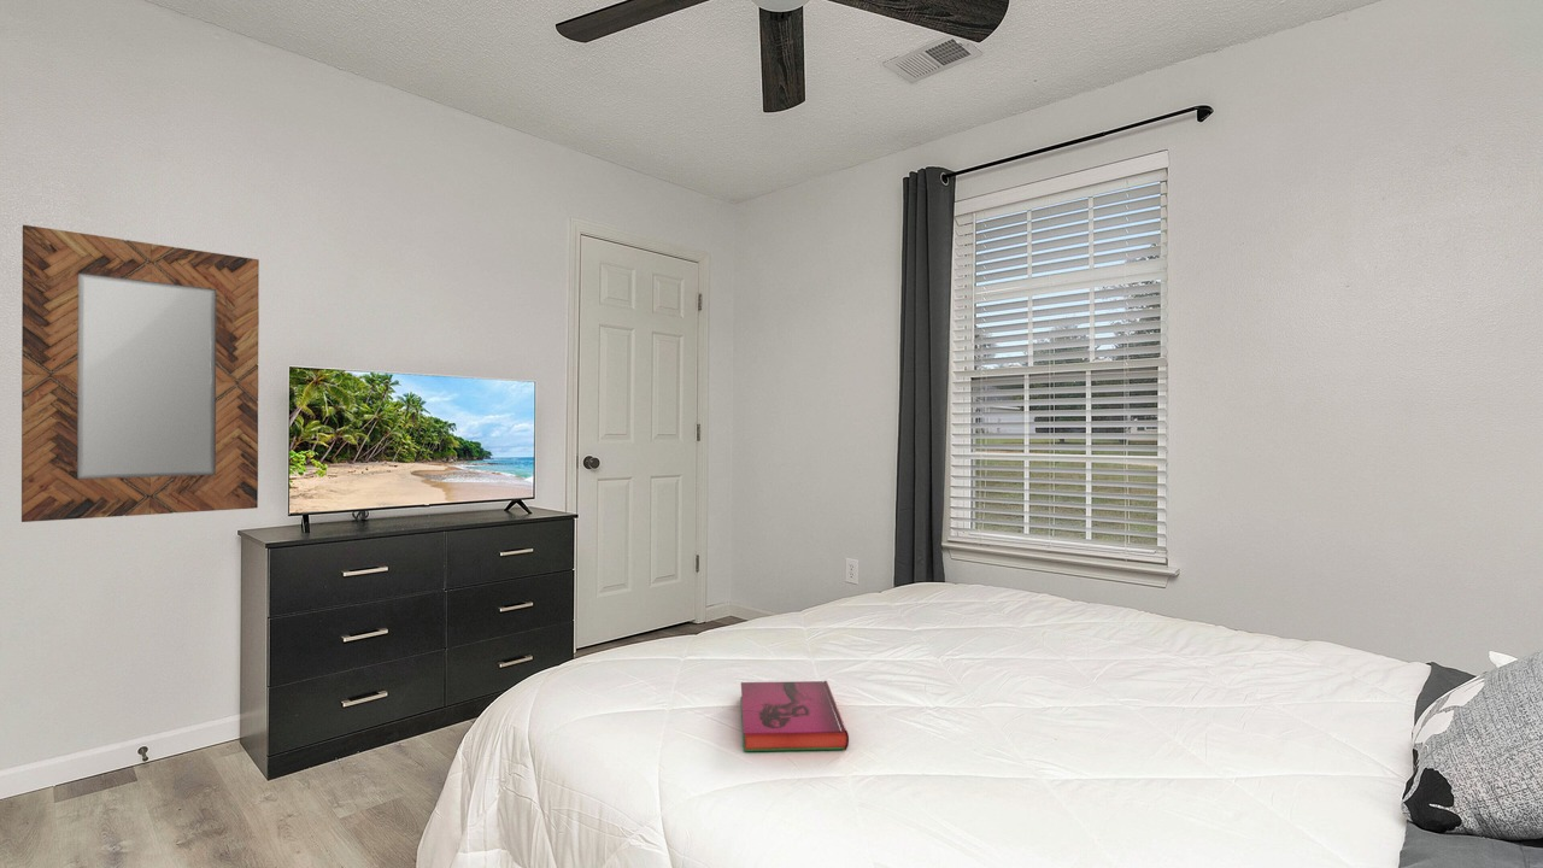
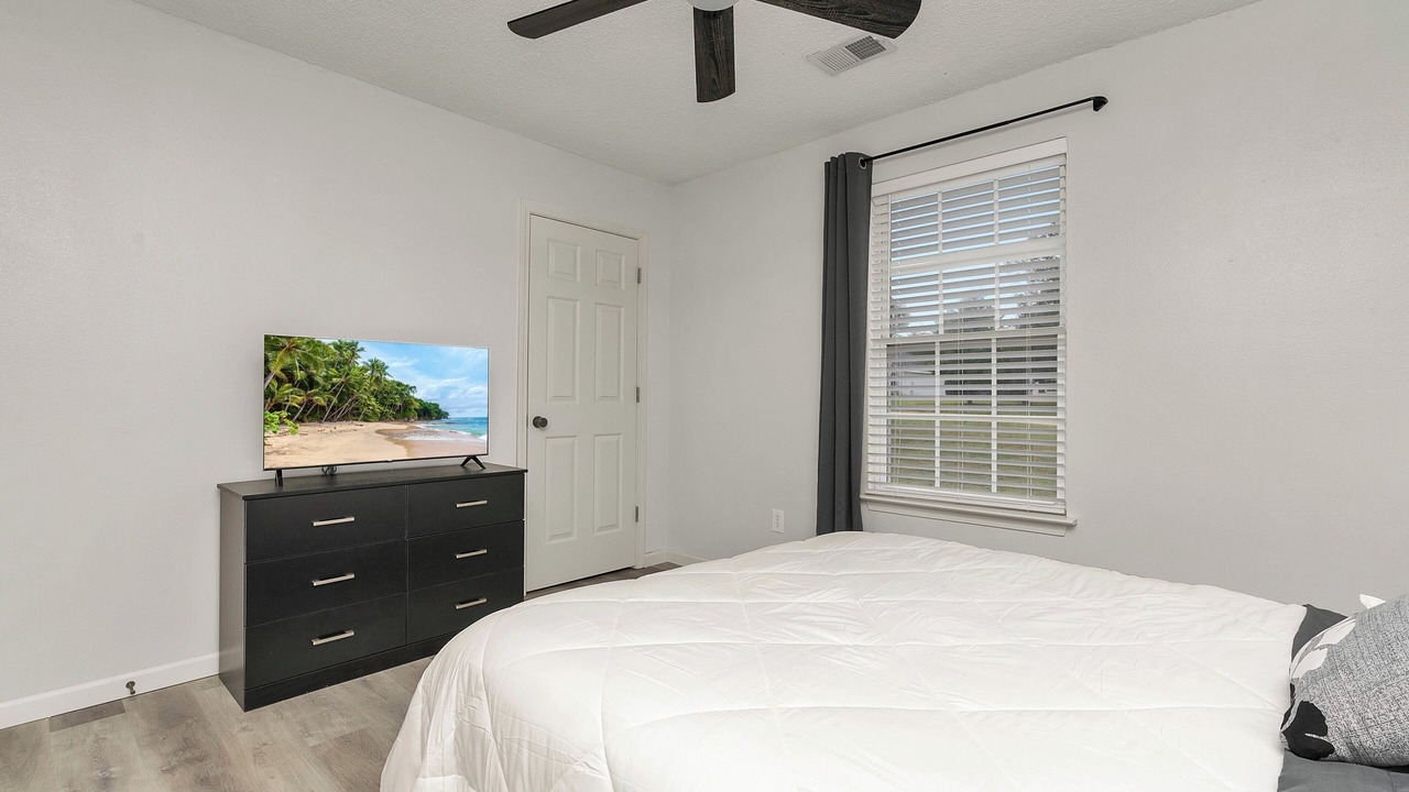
- hardback book (790, 712)
- home mirror (149, 379)
